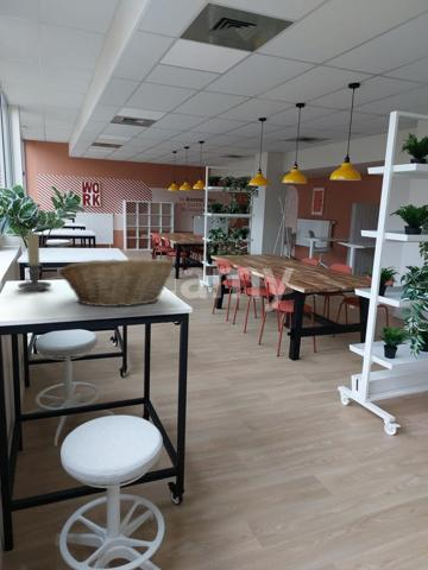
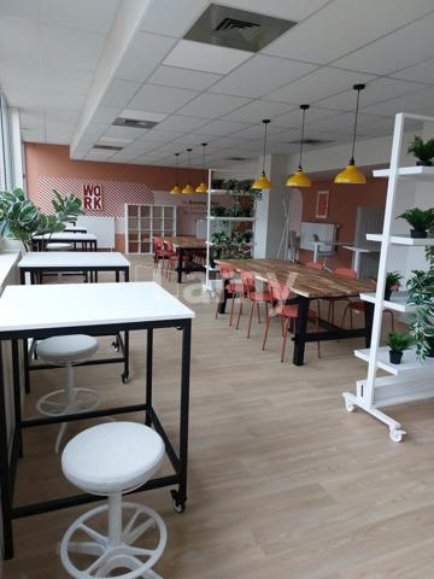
- candle holder (32, 260)
- fruit basket (119, 278)
